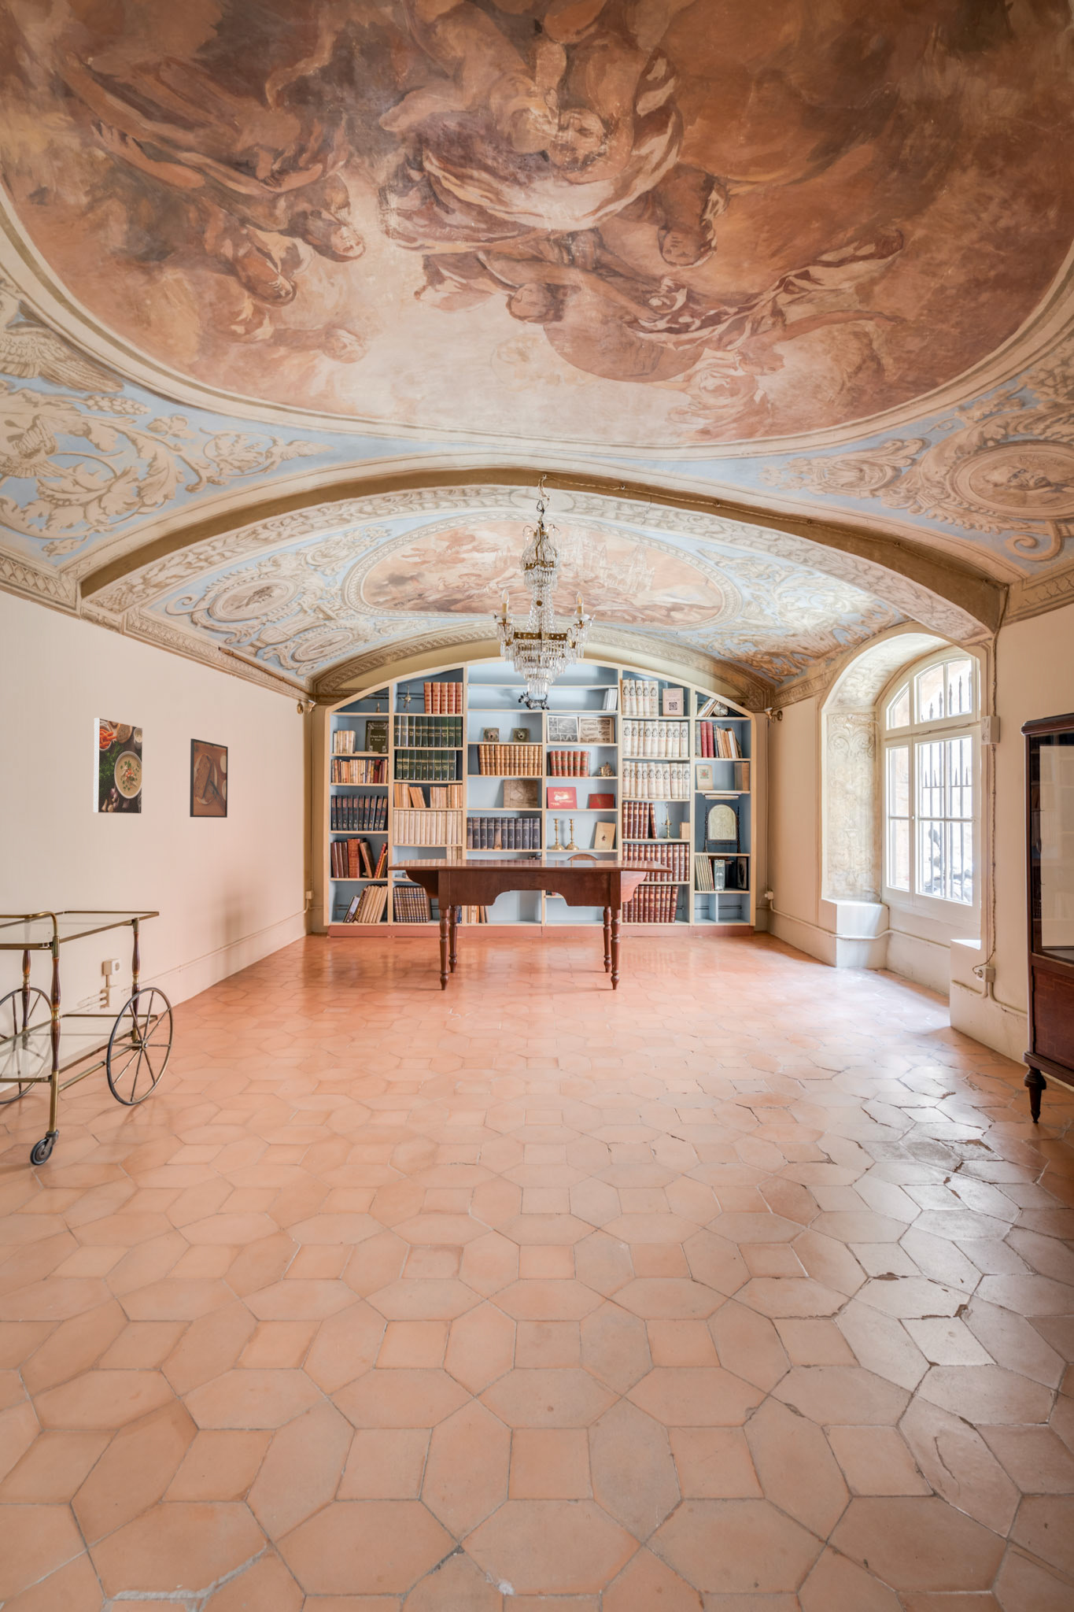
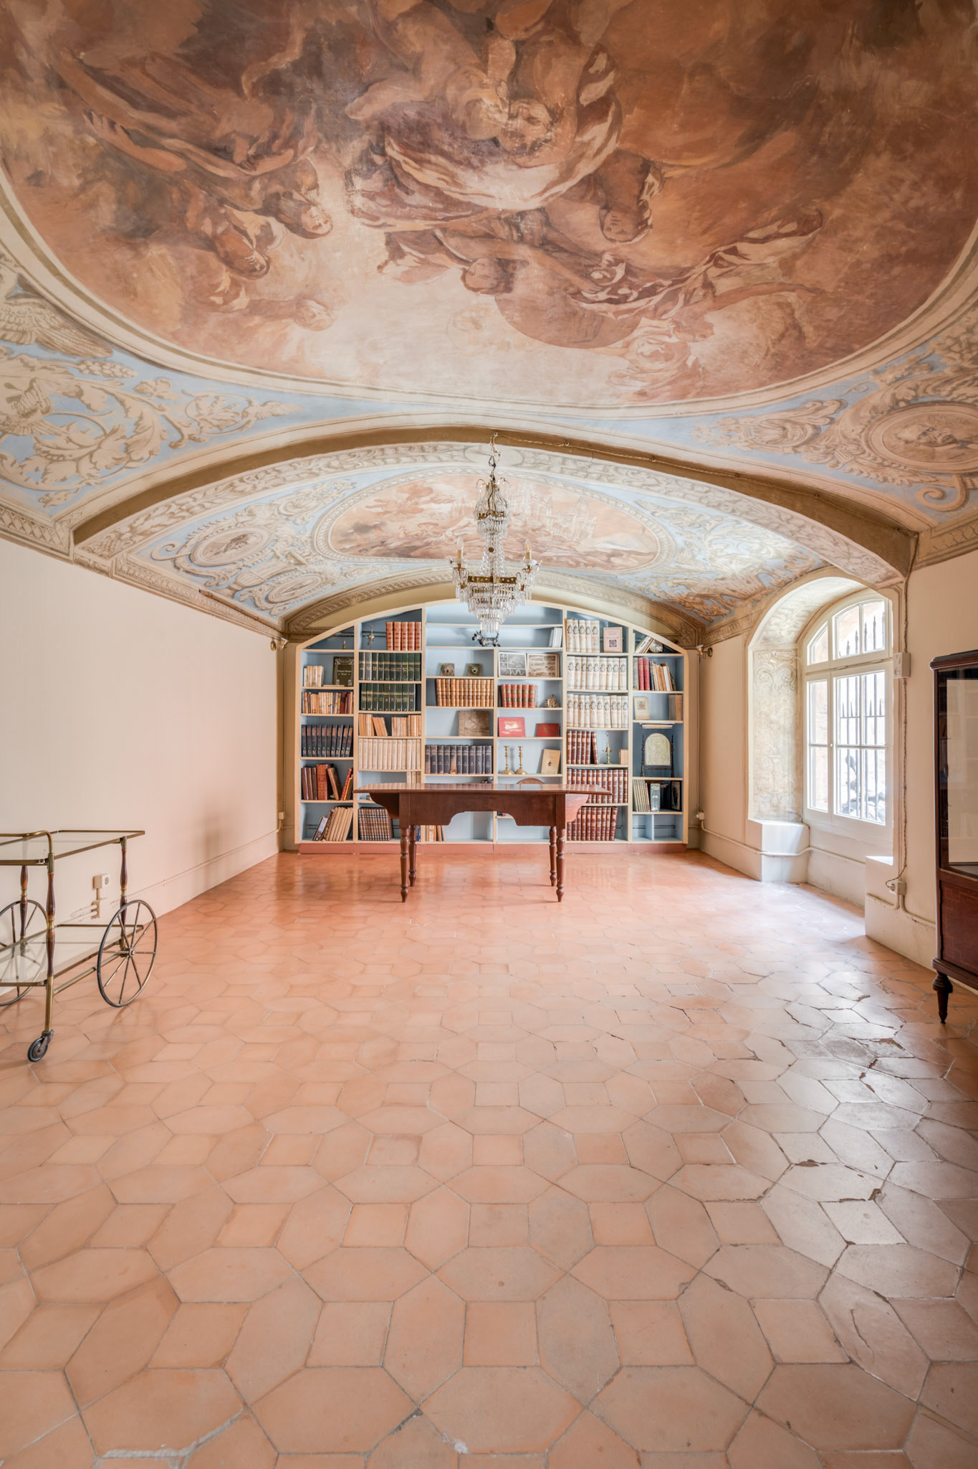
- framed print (210, 780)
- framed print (119, 768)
